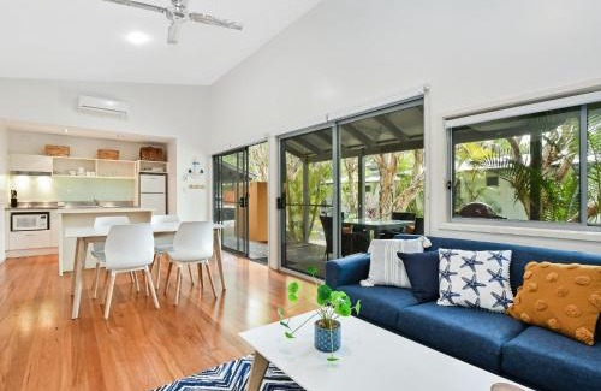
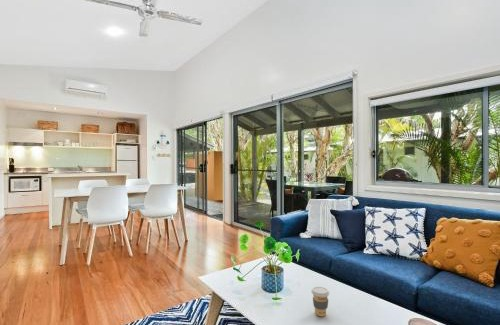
+ coffee cup (320, 301)
